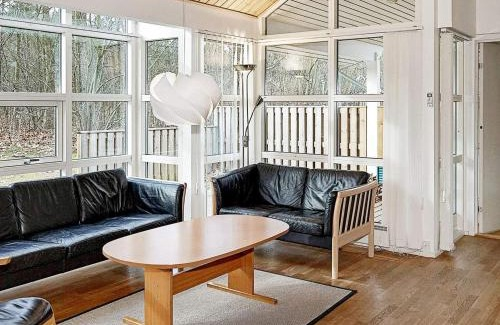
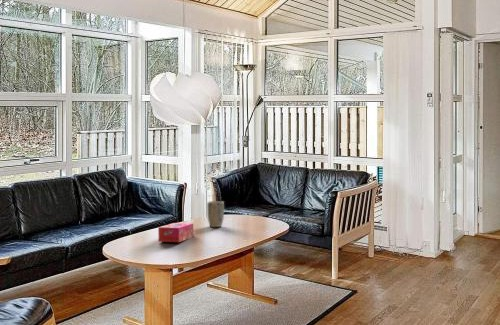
+ plant pot (215, 214)
+ tissue box (176, 232)
